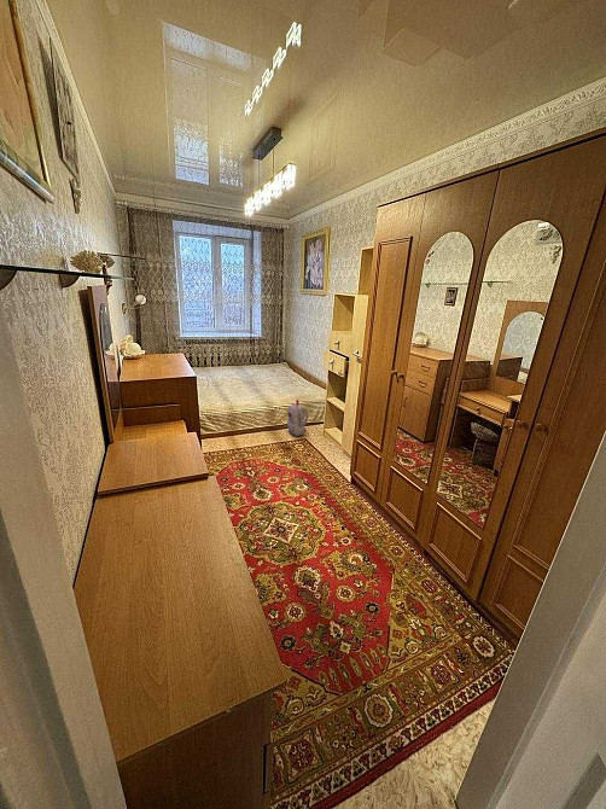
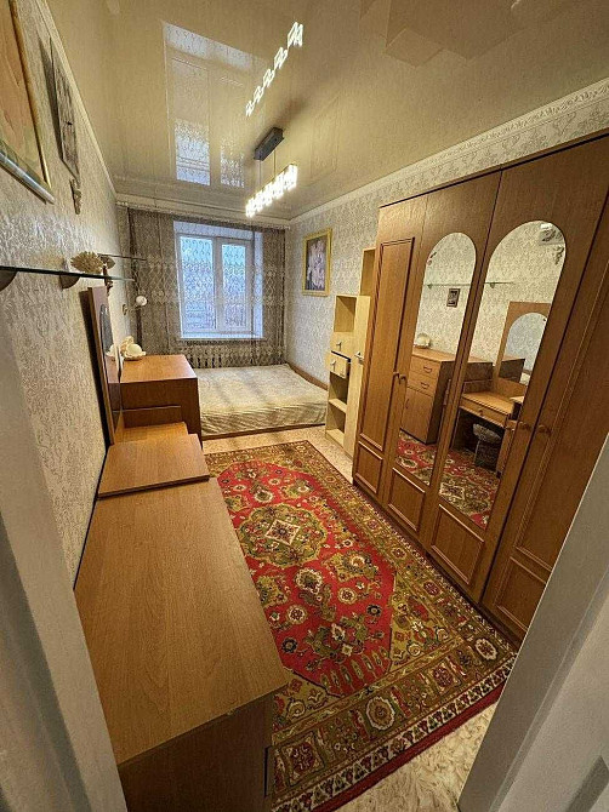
- backpack (297, 415)
